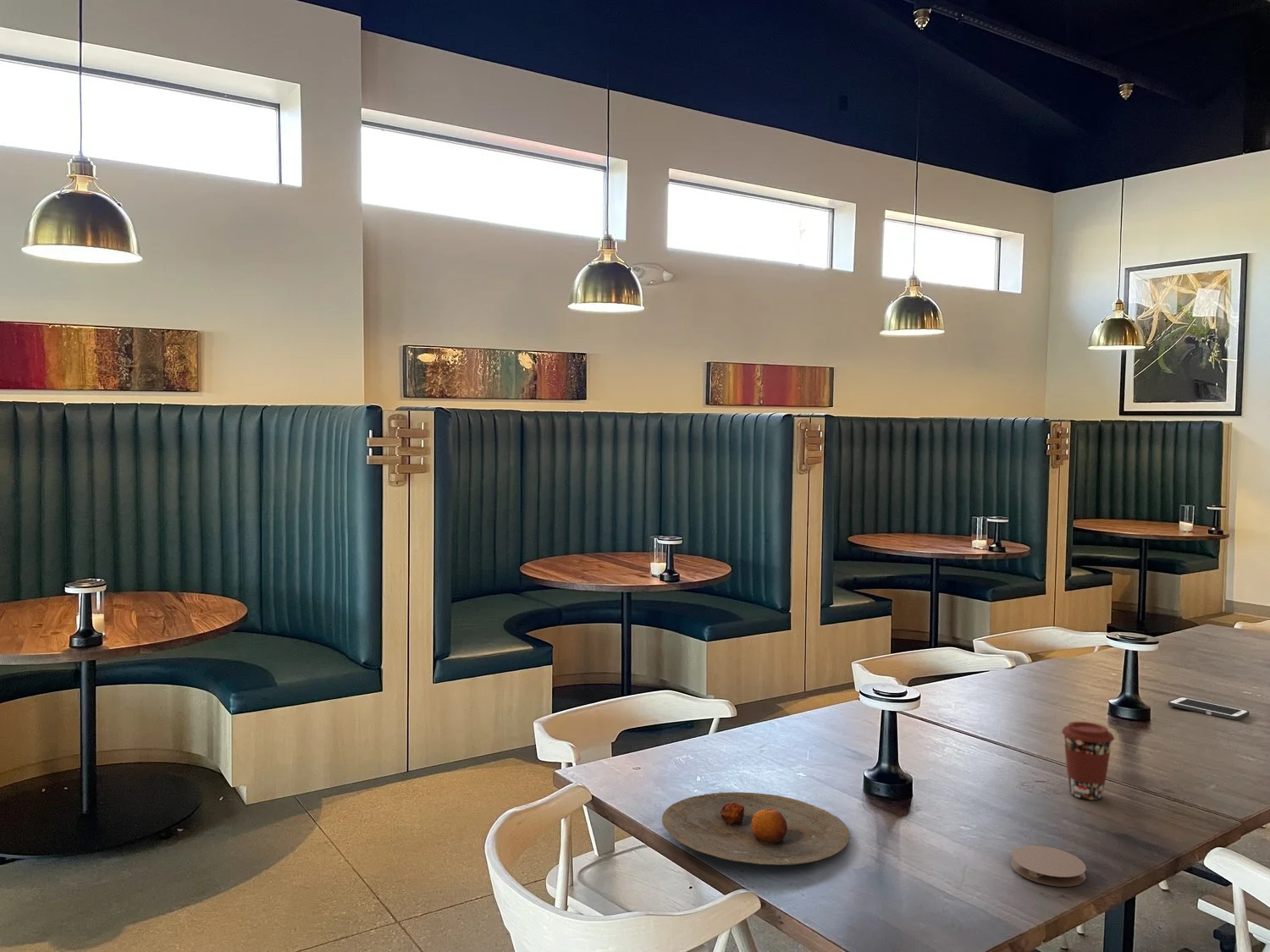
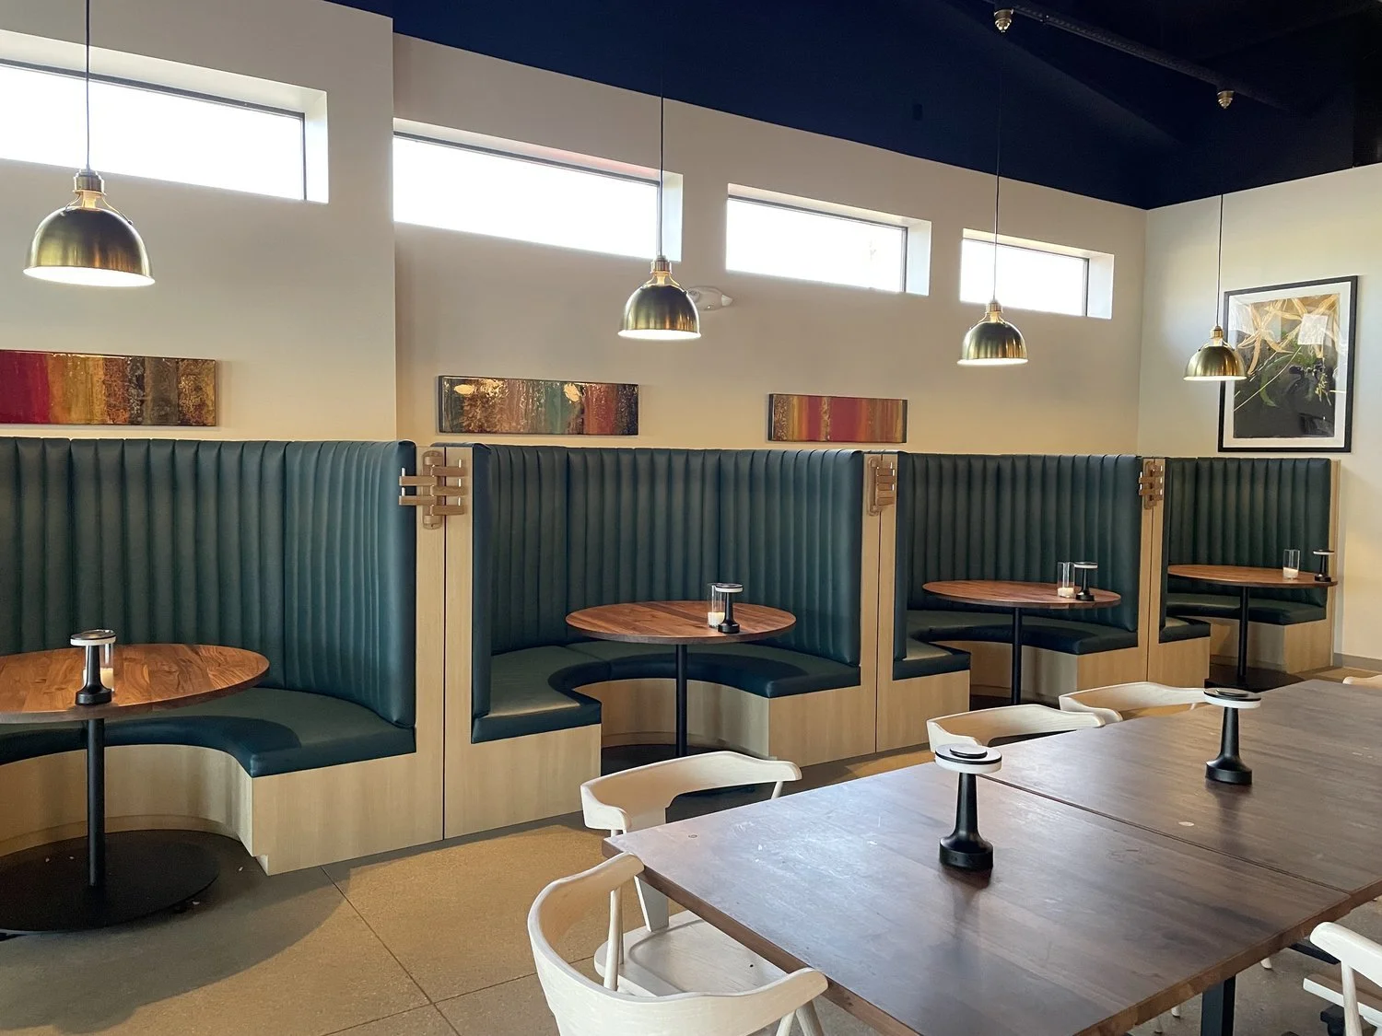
- coffee cup (1086, 760)
- plate (754, 817)
- cell phone (1207, 708)
- coaster (1047, 865)
